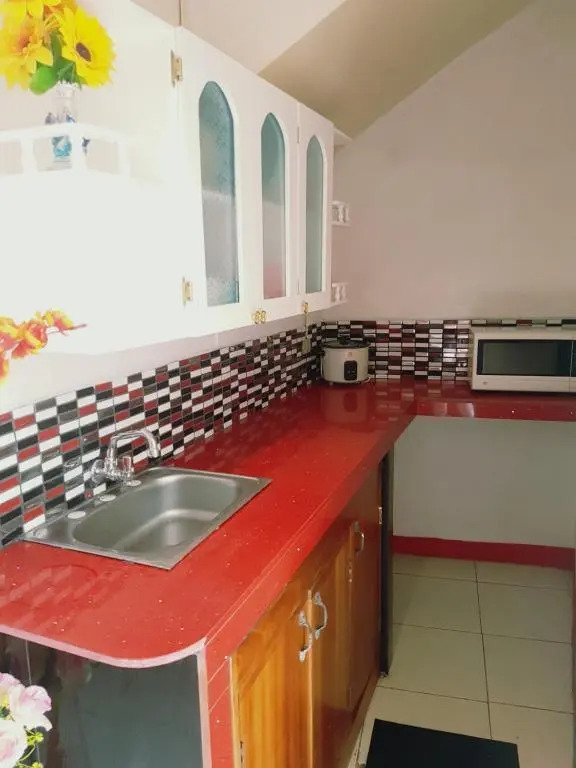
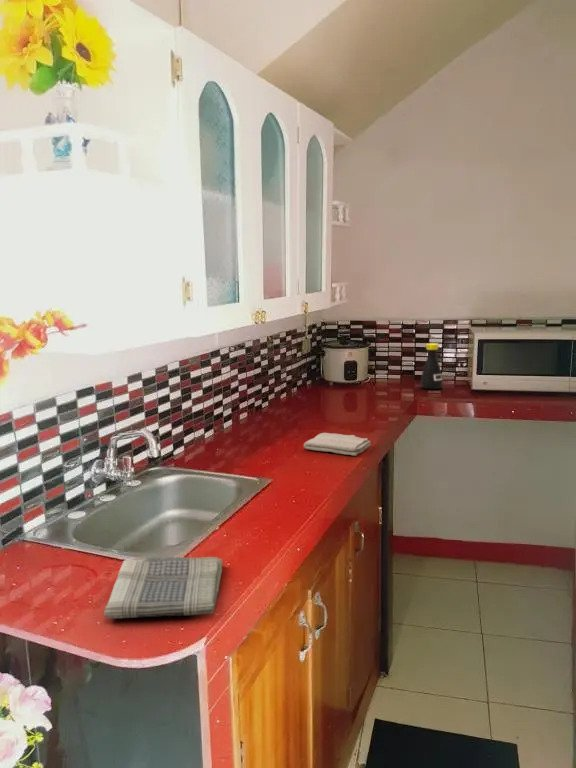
+ dish towel (167, 582)
+ washcloth (337, 443)
+ bottle (431, 365)
